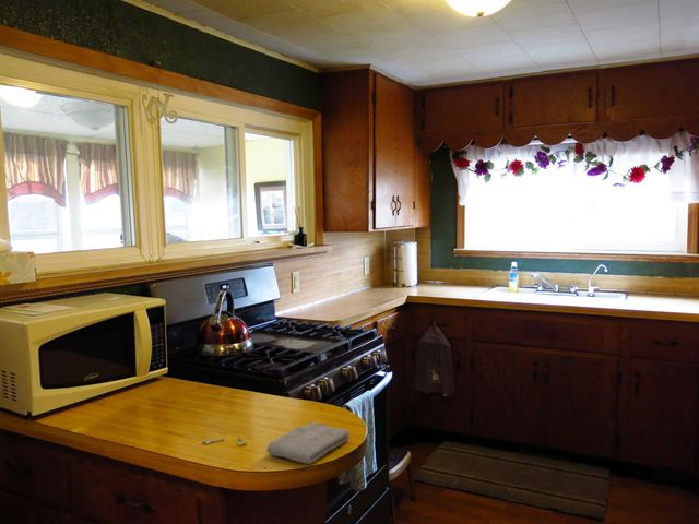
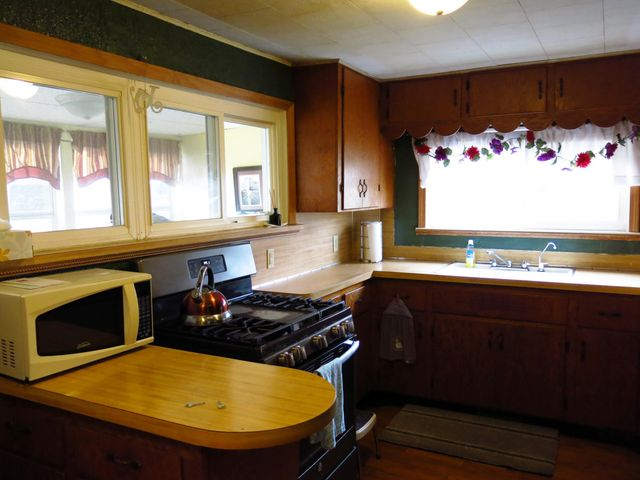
- washcloth (310, 441)
